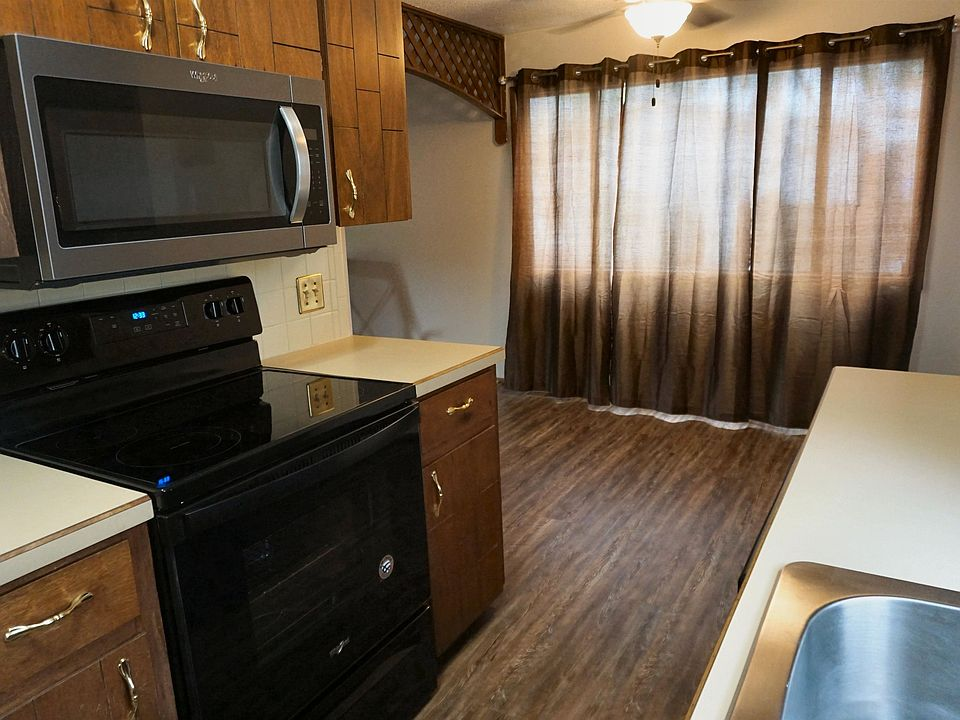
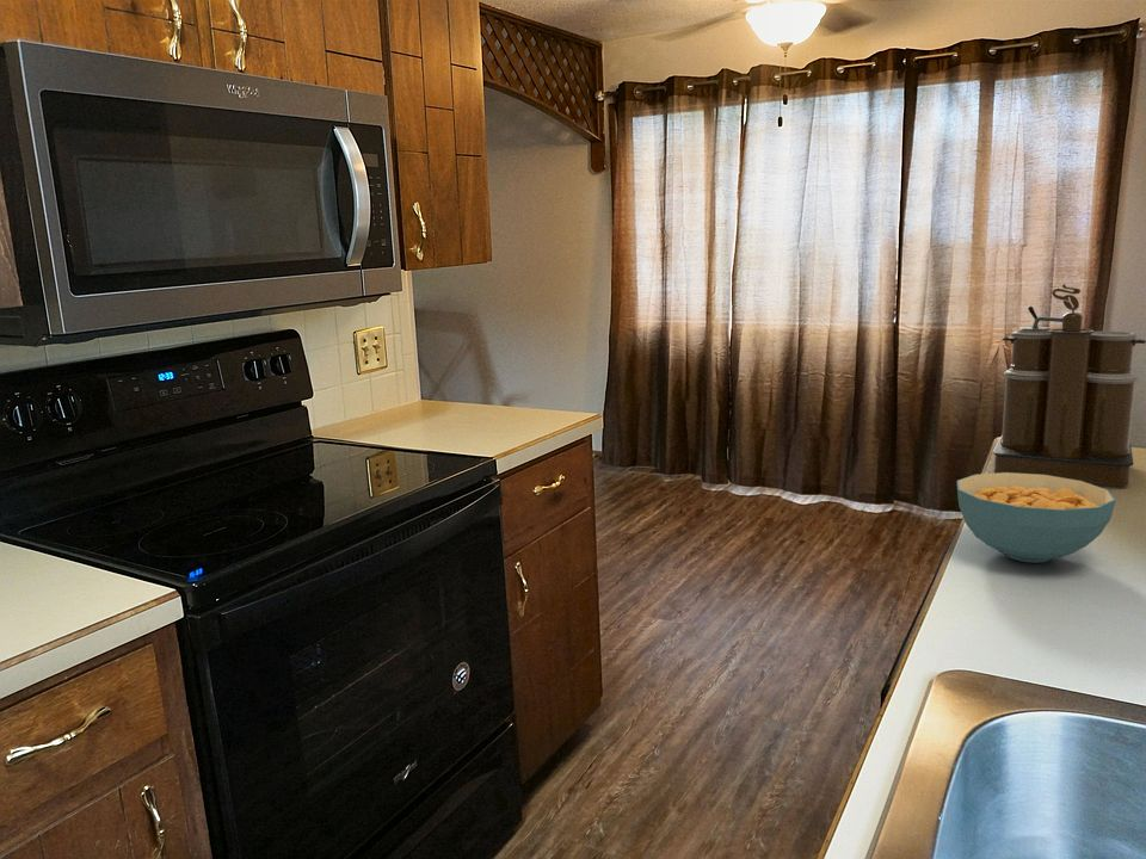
+ coffee maker (1067, 377)
+ cereal bowl (1029, 523)
